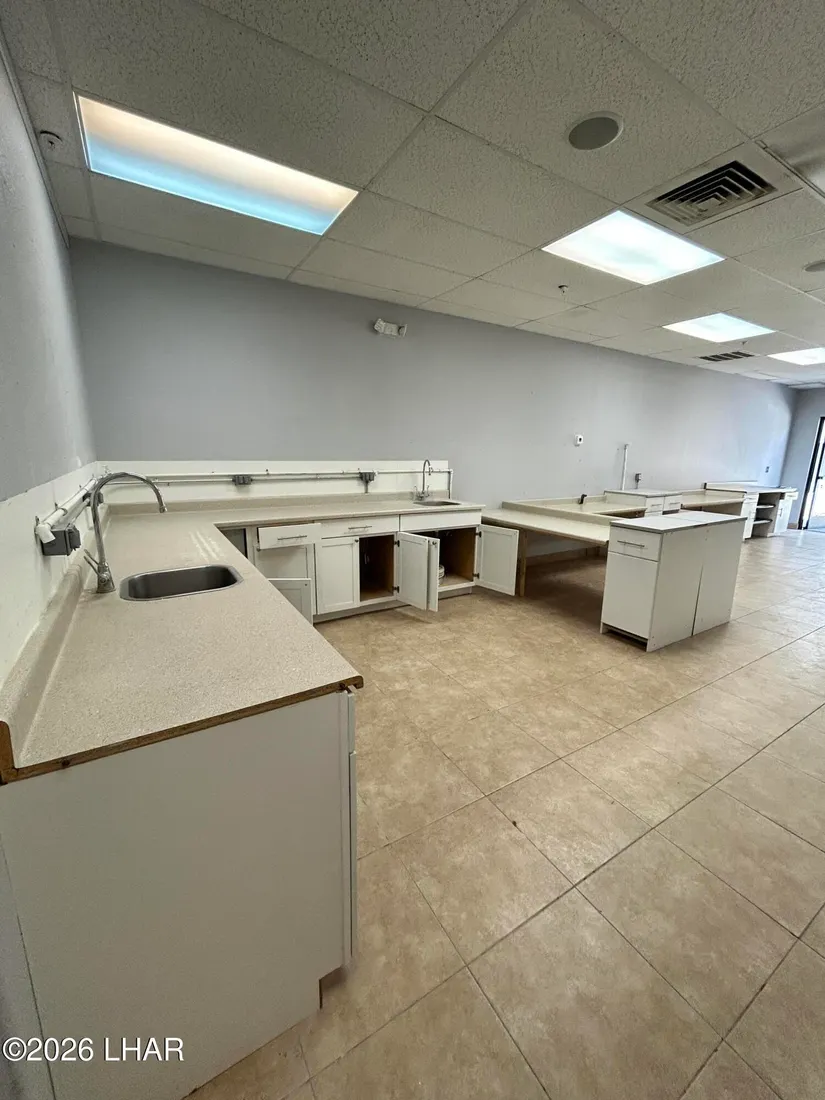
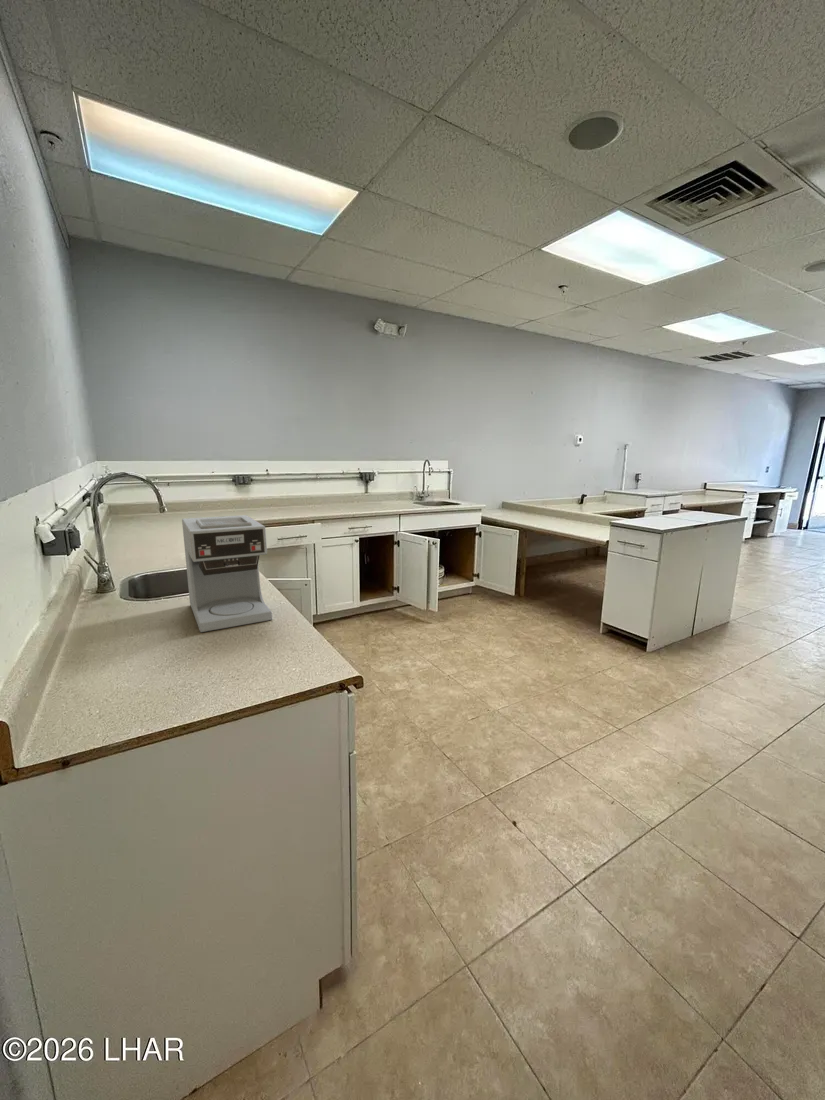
+ coffee maker (226, 566)
